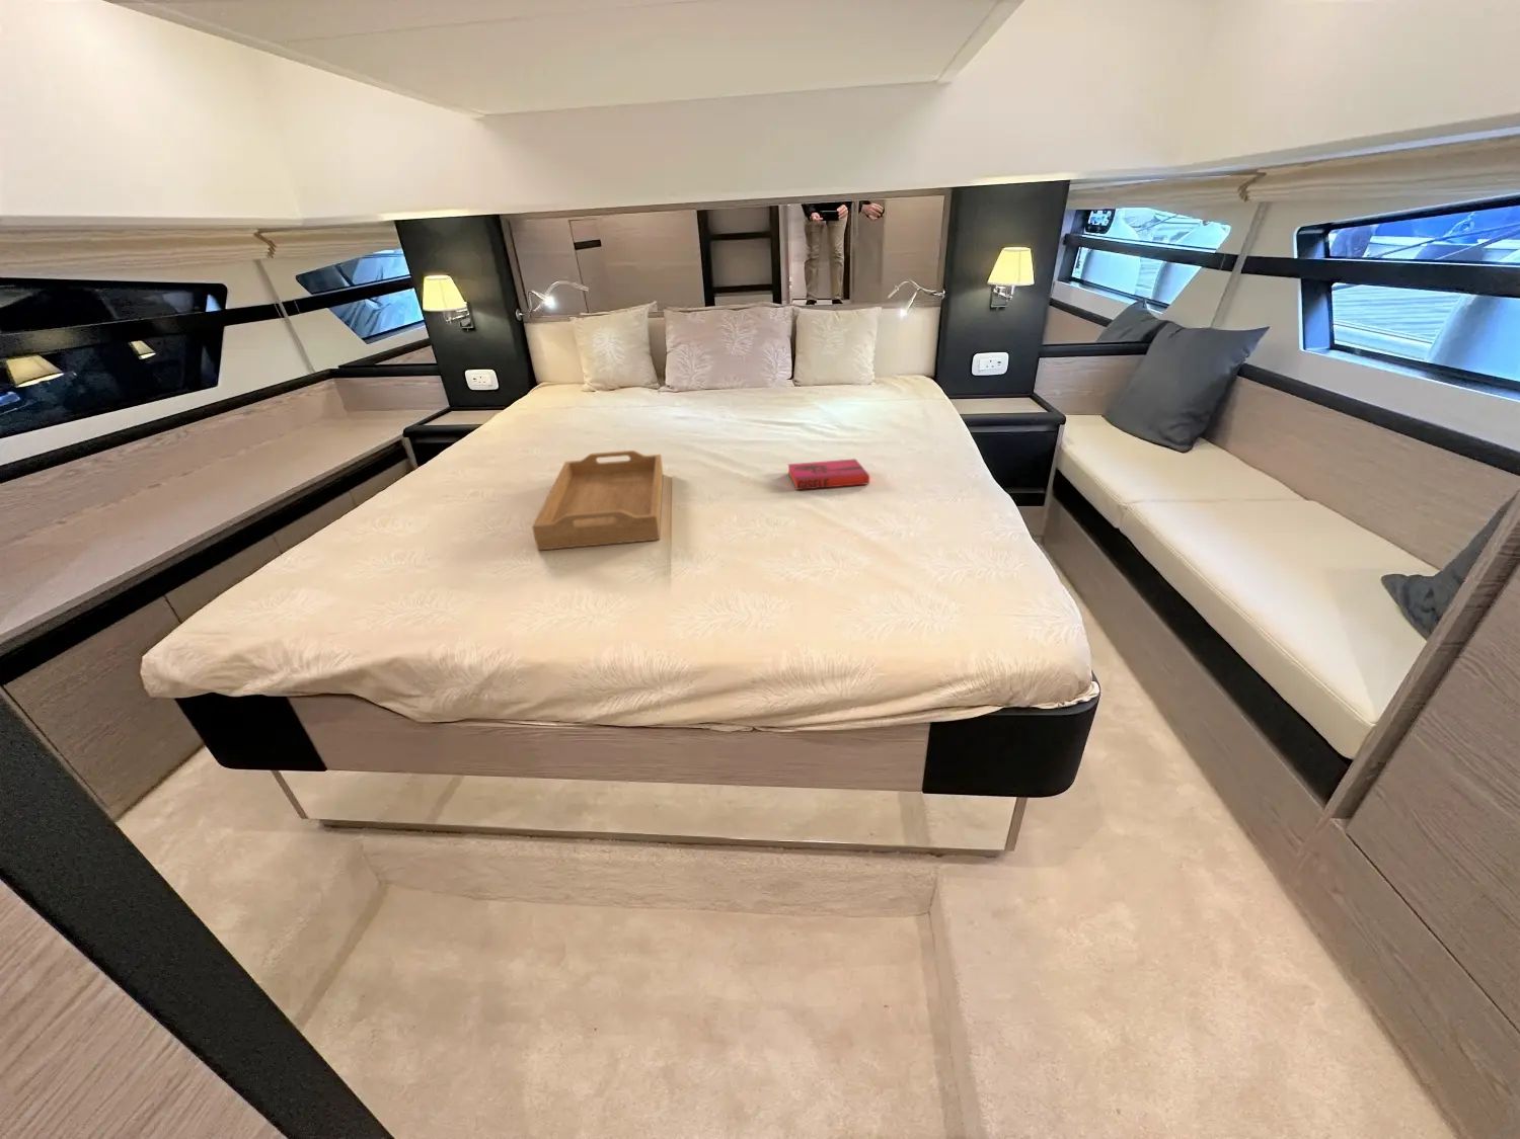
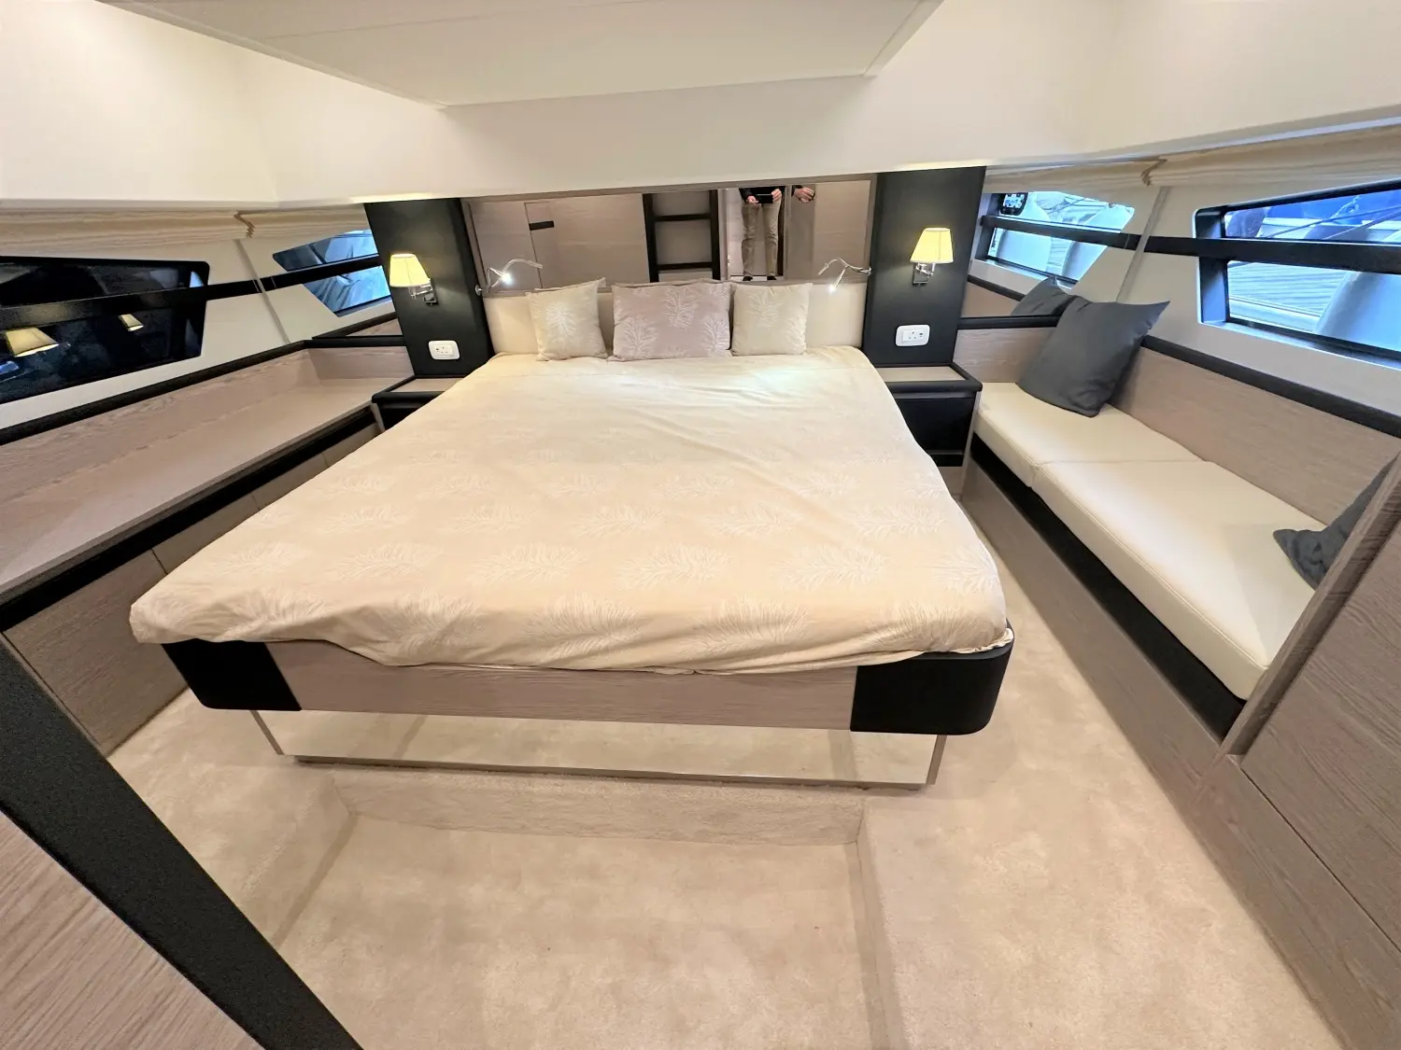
- hardback book (827, 474)
- serving tray (606, 493)
